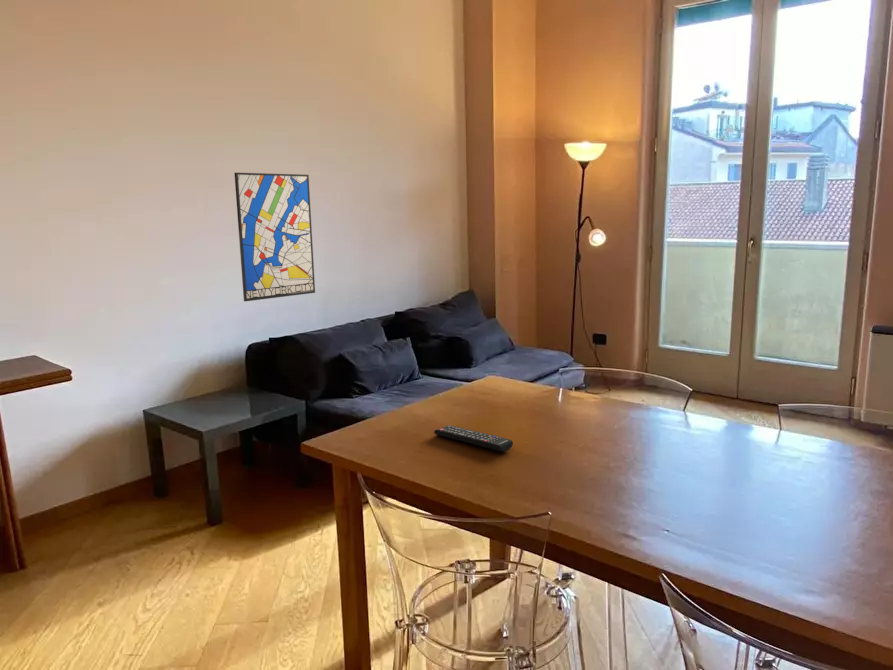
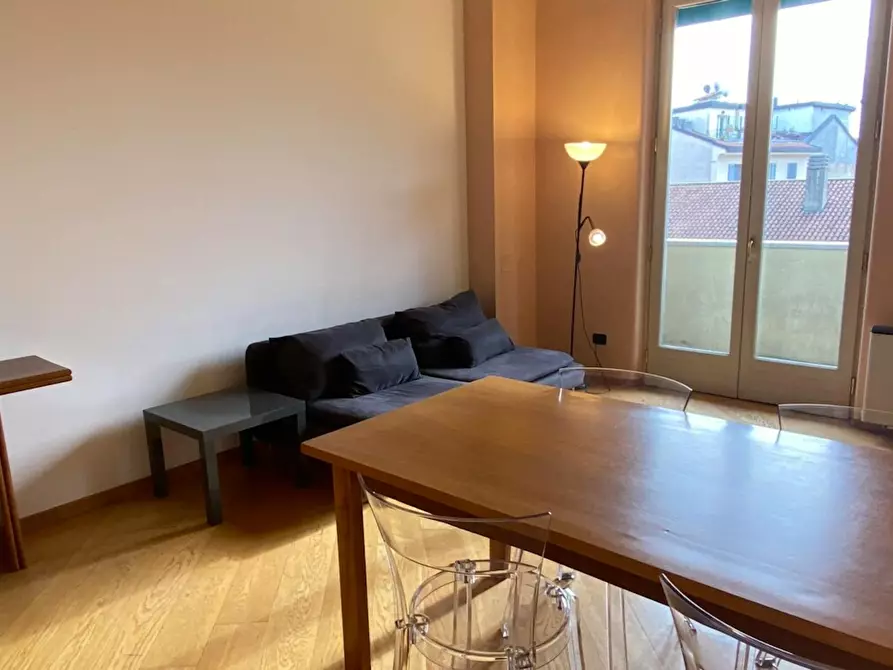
- remote control (472, 438)
- wall art (277, 236)
